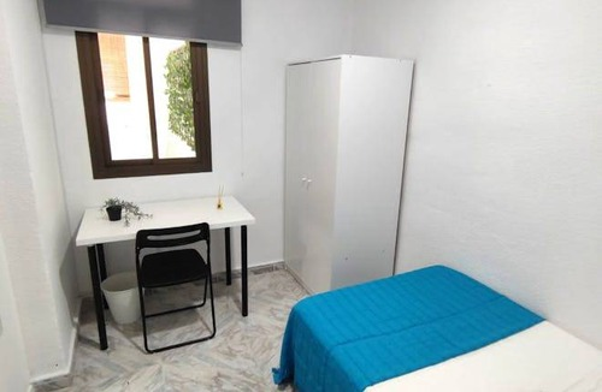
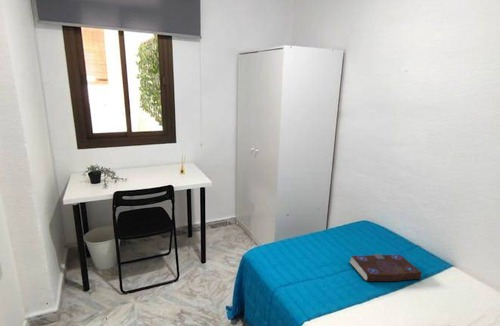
+ book (383, 266)
